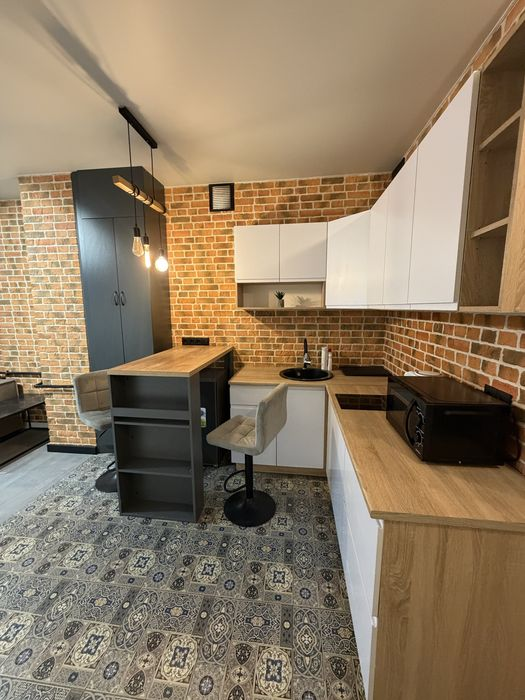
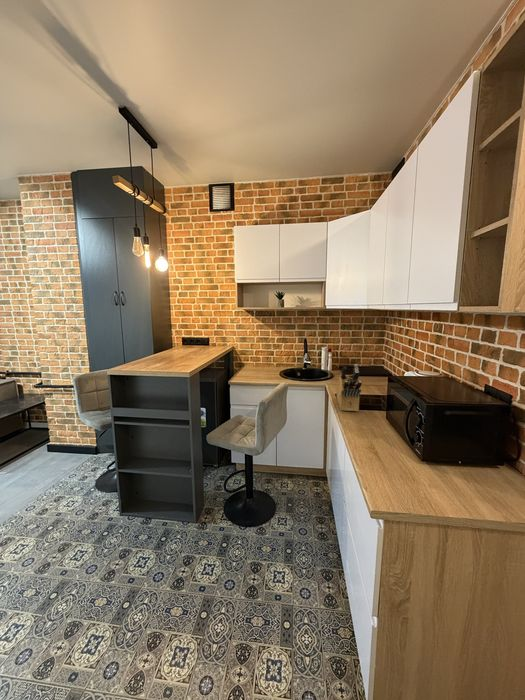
+ knife block (348, 384)
